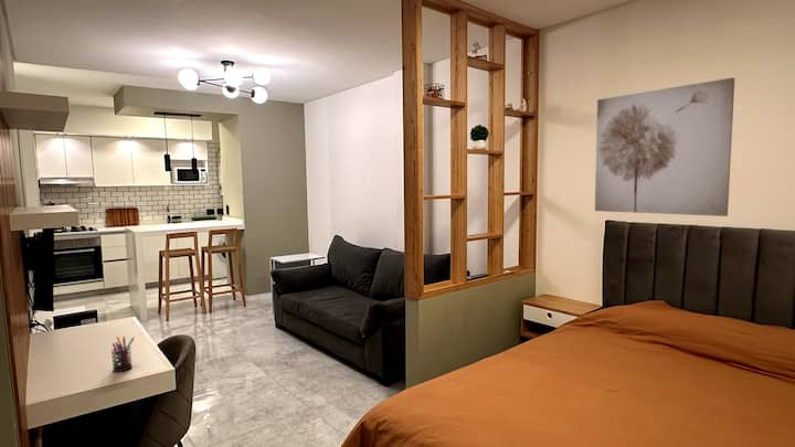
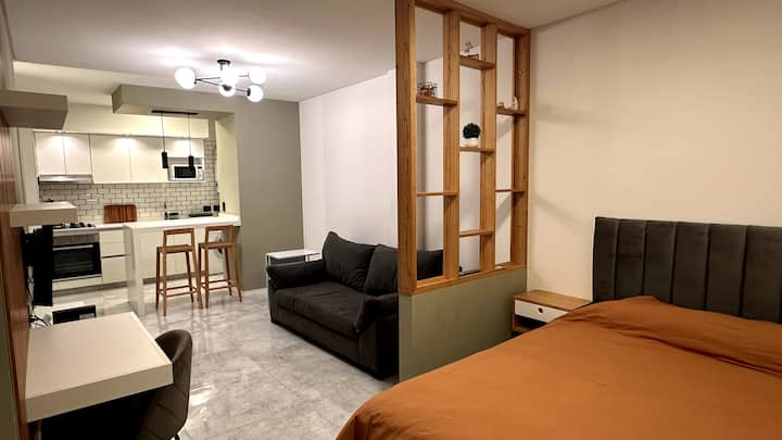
- pen holder (124, 351)
- wall art (656, 152)
